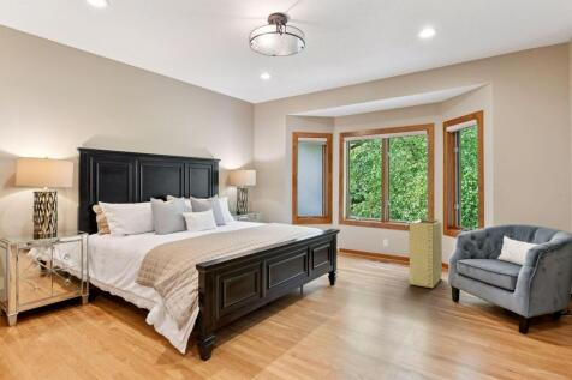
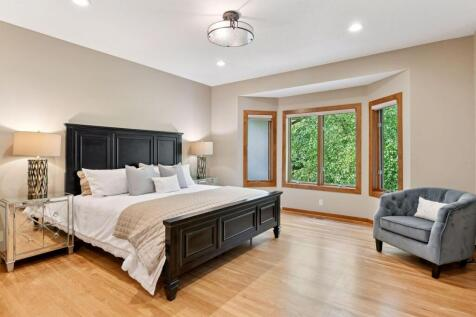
- laundry hamper (425, 251)
